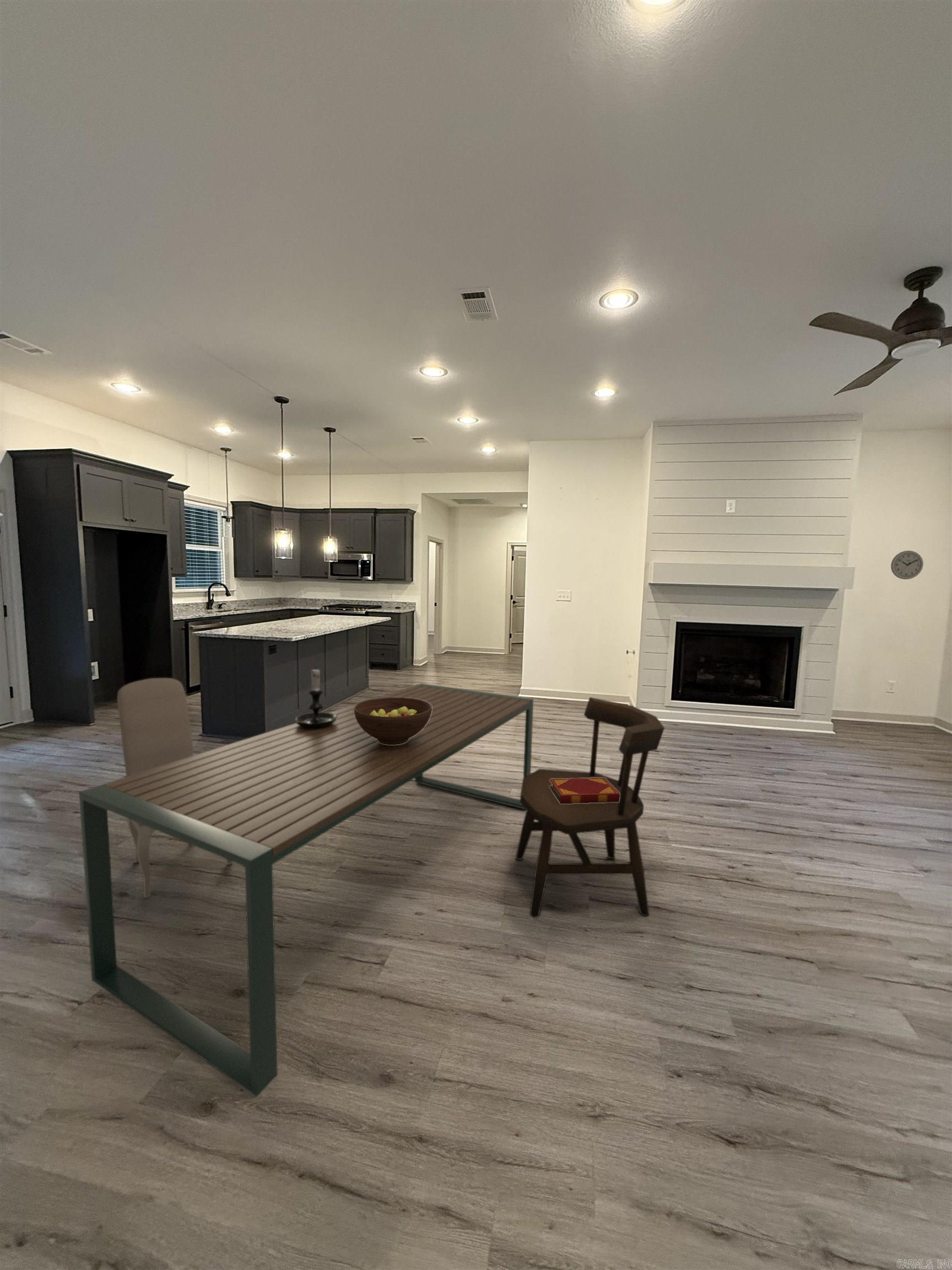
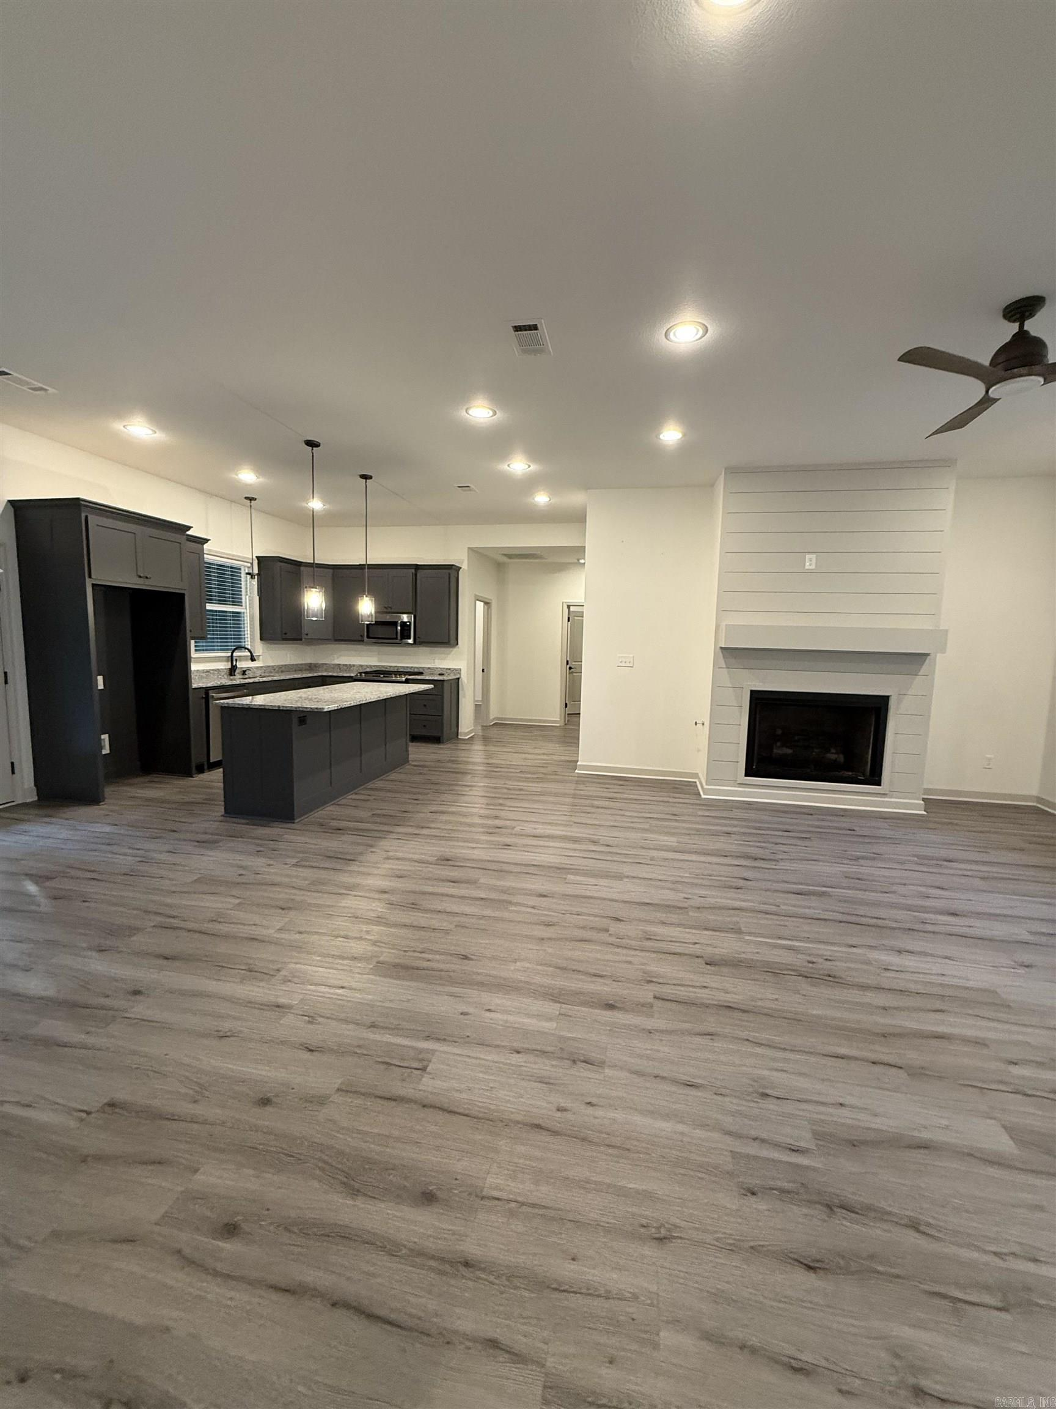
- candle holder (315, 695)
- fruit bowl (393, 723)
- hardback book (583, 789)
- dining chair (586, 803)
- dining table (375, 800)
- dining chair (167, 763)
- wall clock (907, 565)
